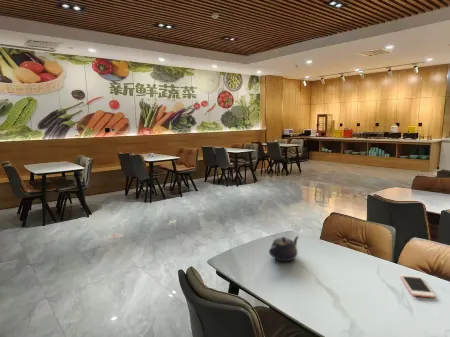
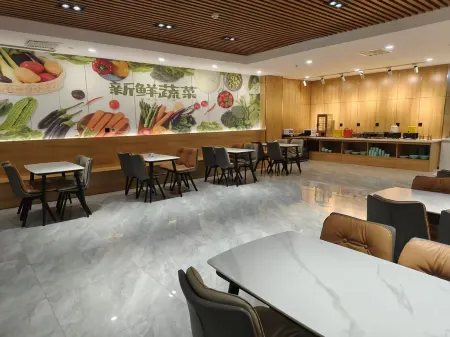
- teapot (284, 247)
- cell phone (416, 285)
